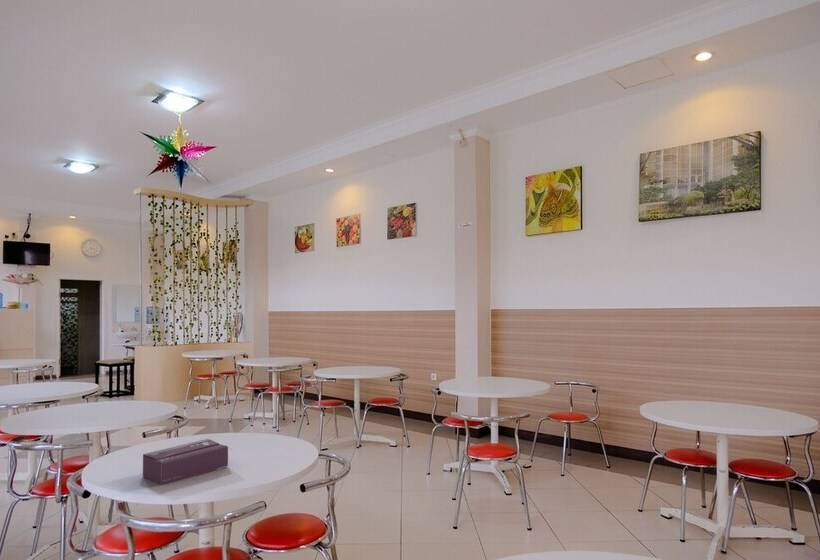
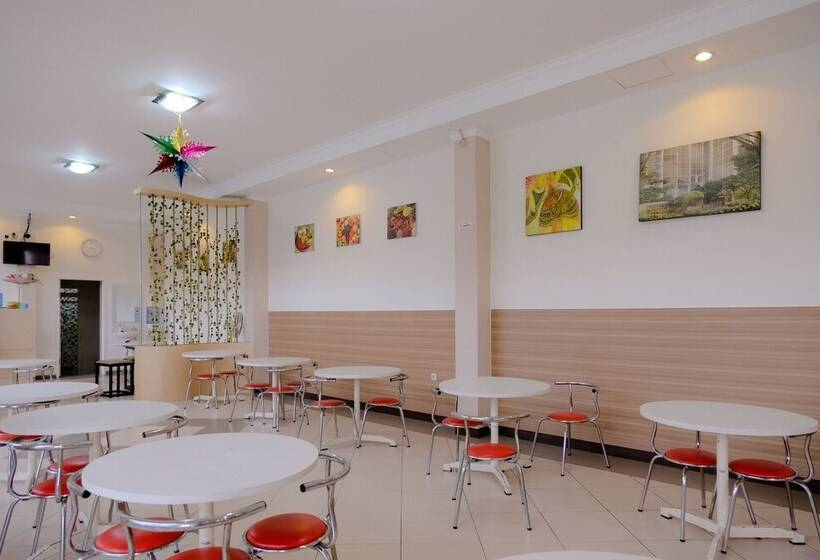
- tissue box (186, 460)
